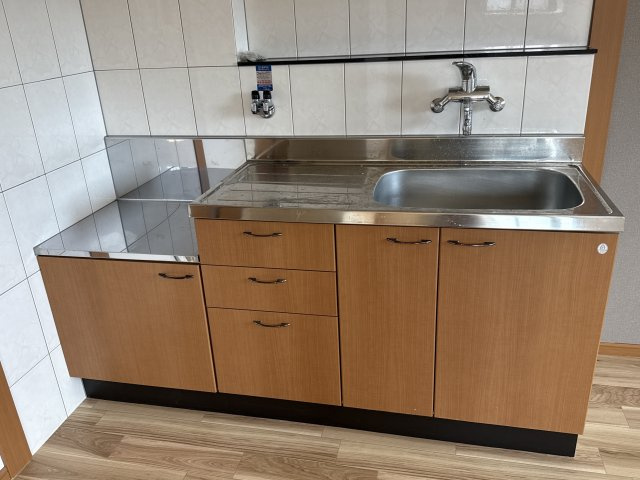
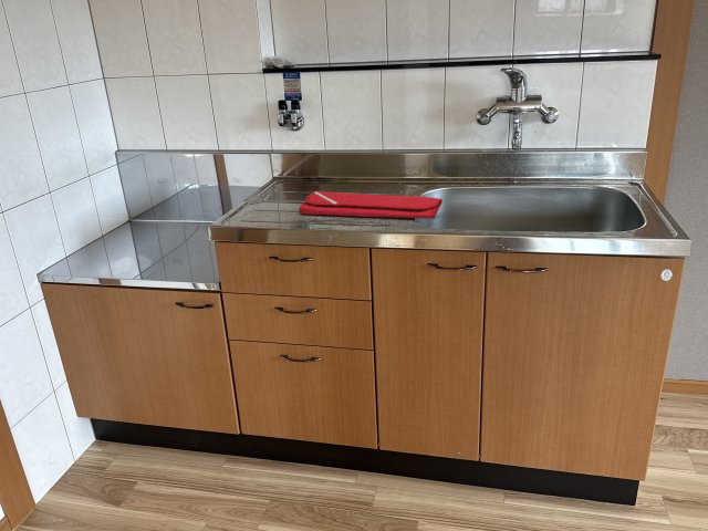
+ dish drying mat (371, 204)
